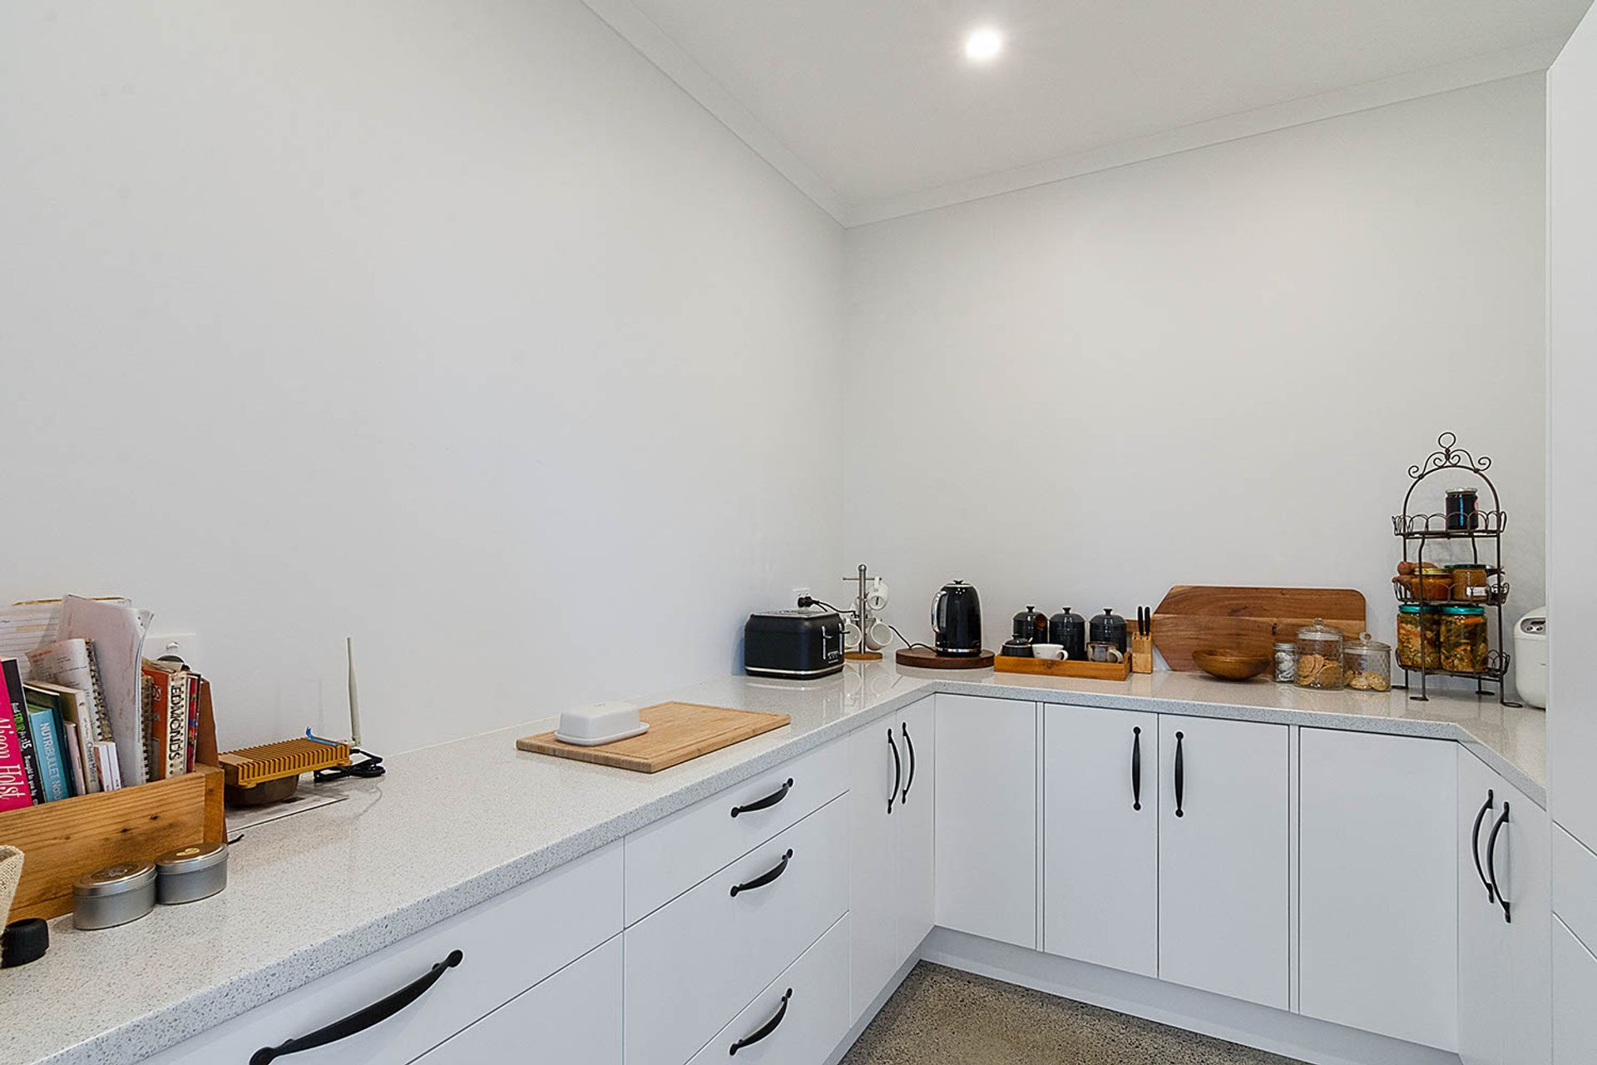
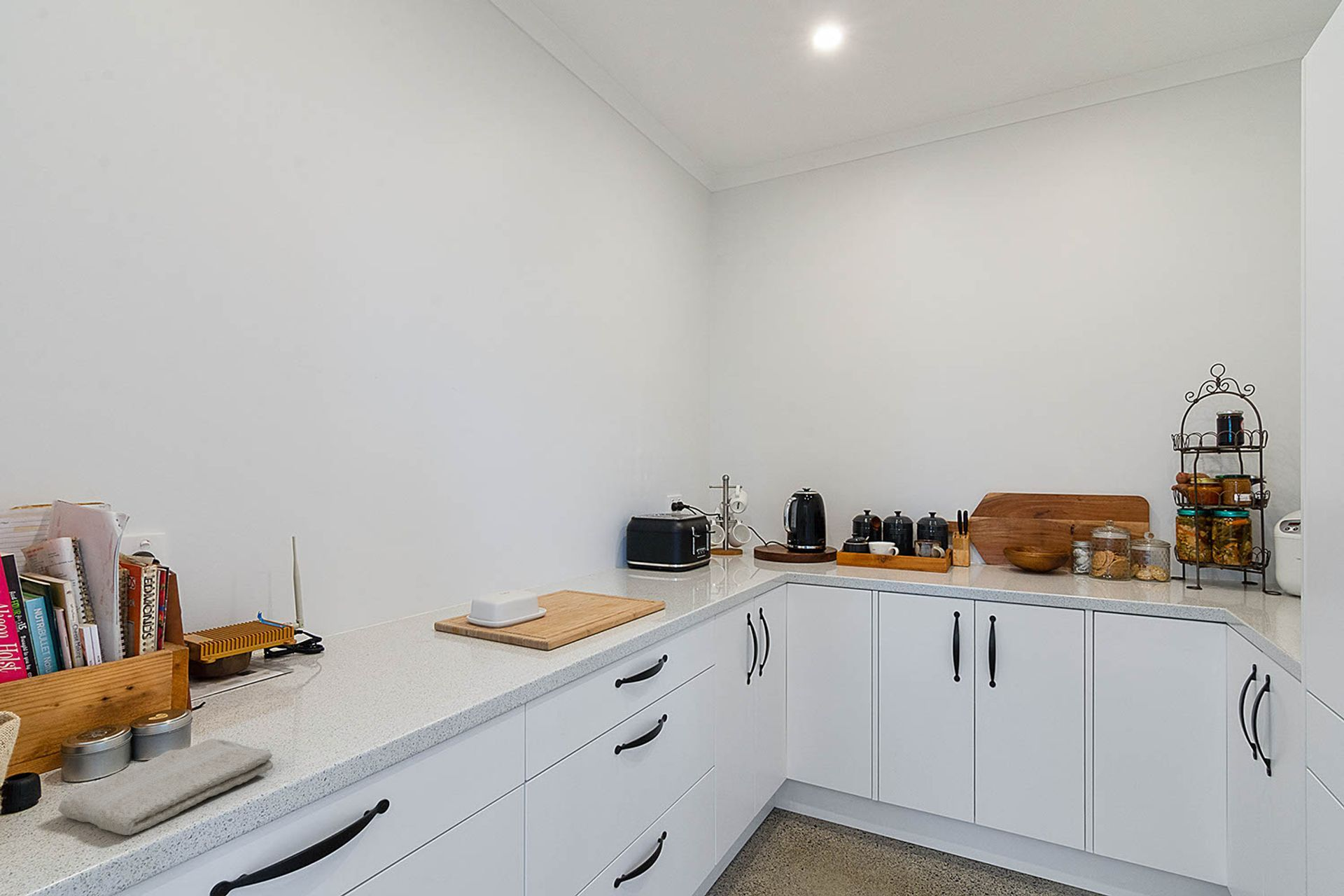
+ washcloth (176, 780)
